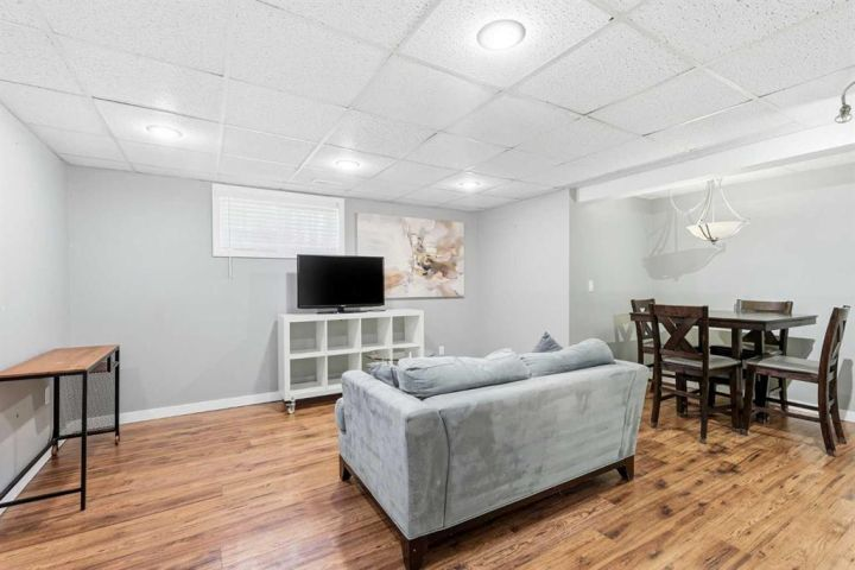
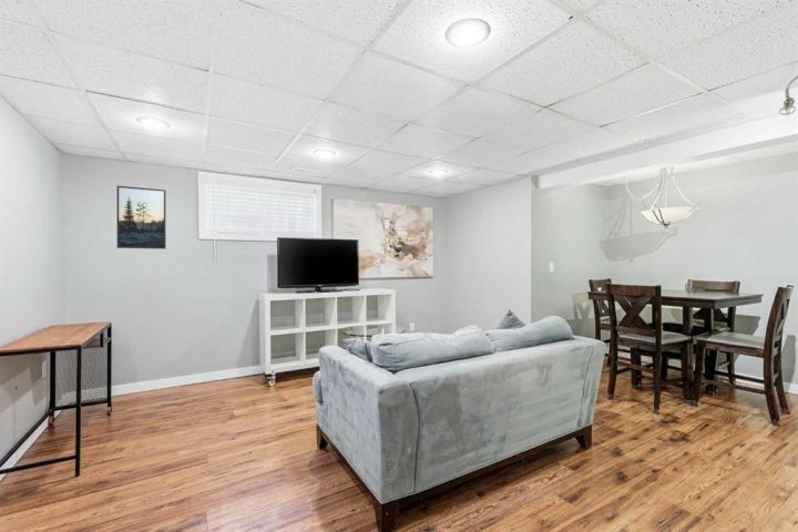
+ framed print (142, 217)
